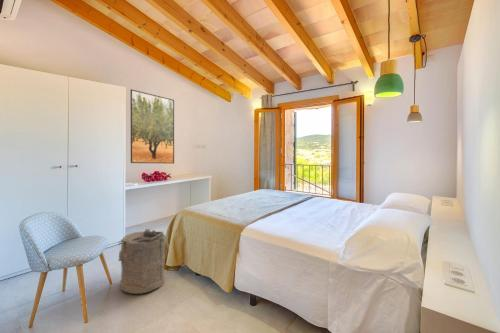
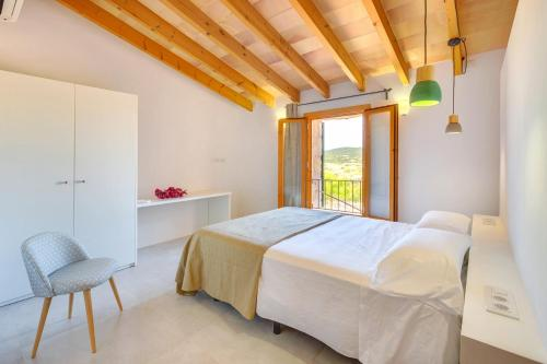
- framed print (153, 129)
- laundry hamper (141, 258)
